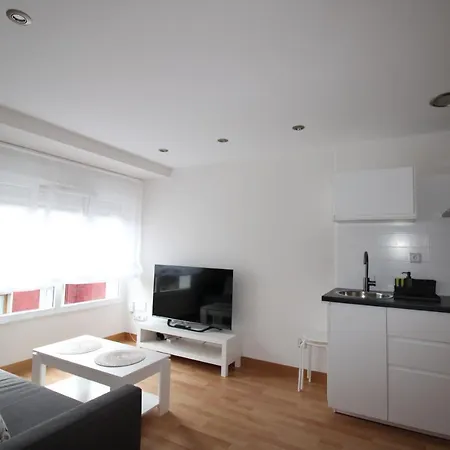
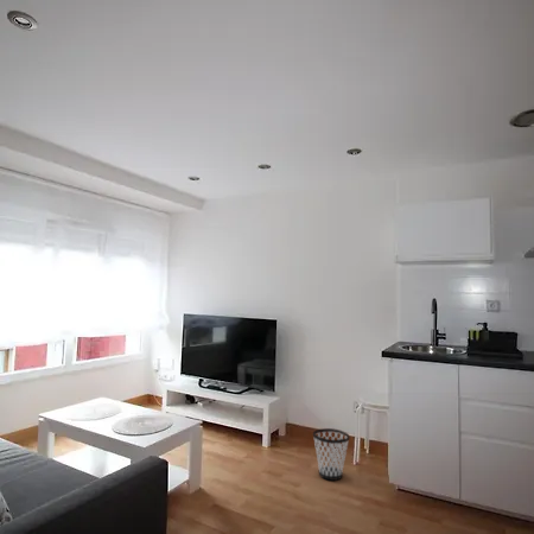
+ wastebasket (330, 454)
